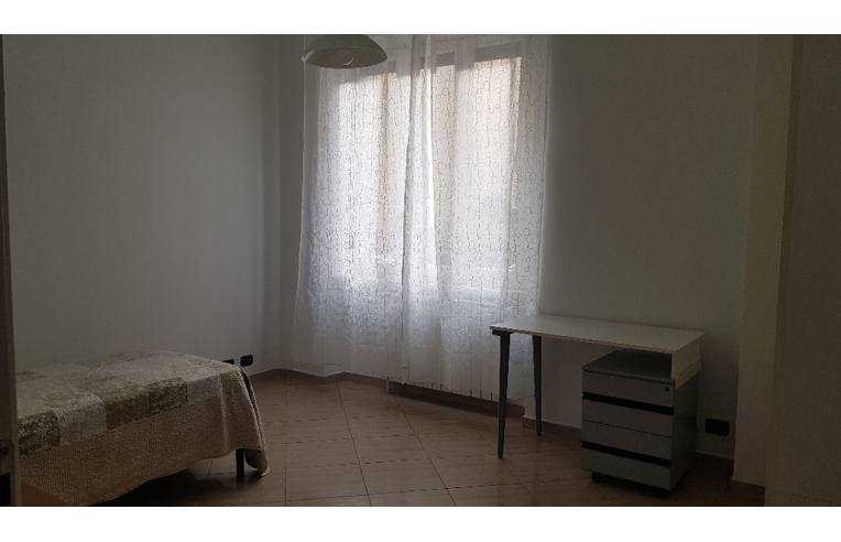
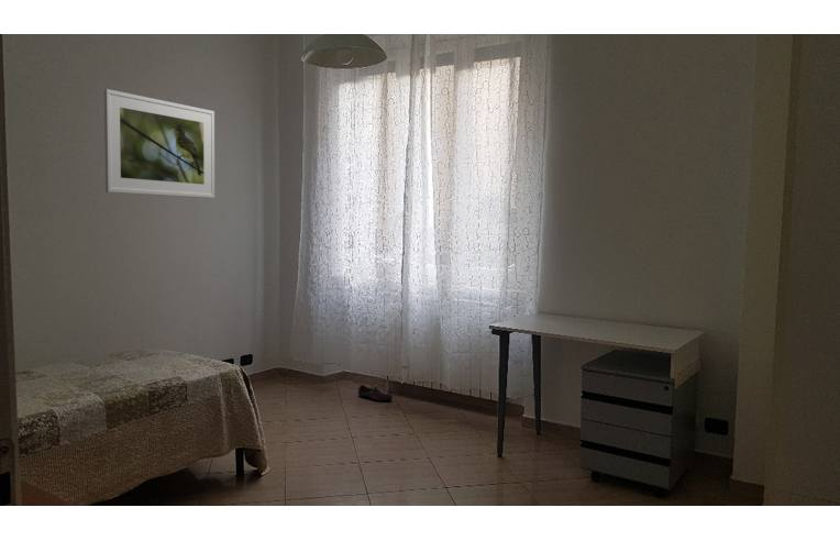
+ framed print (164, 148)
+ shoe (375, 391)
